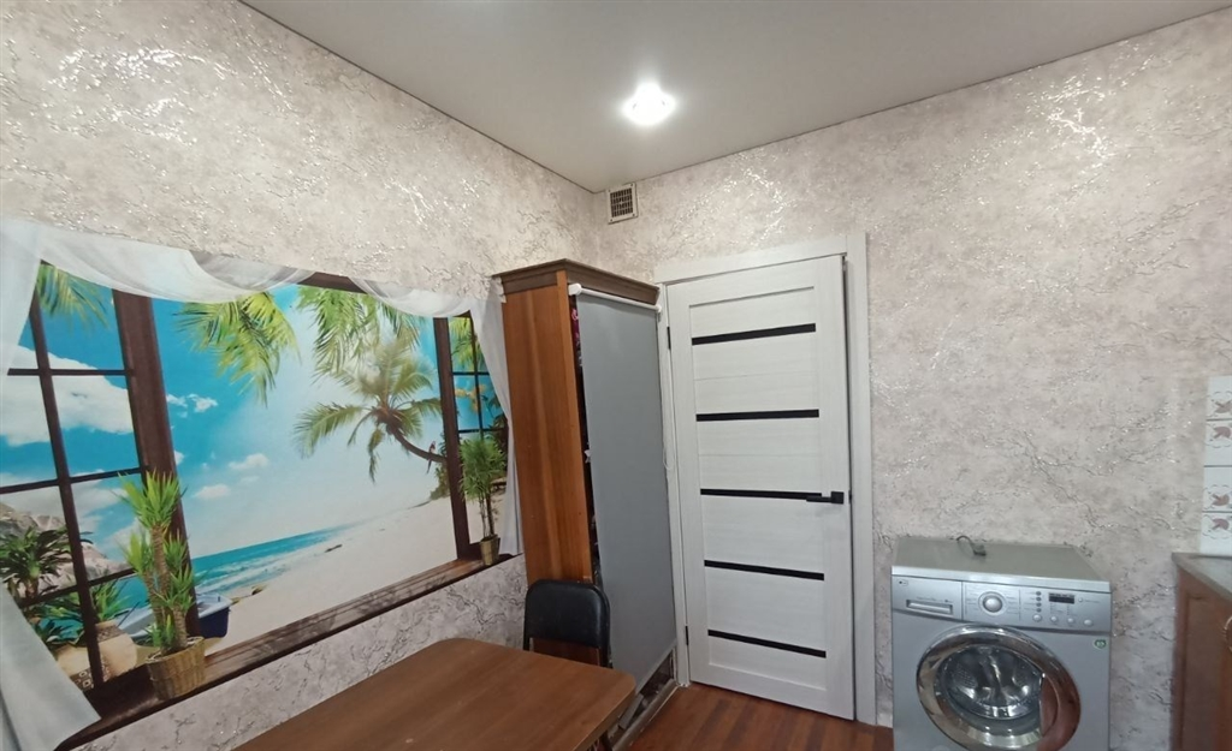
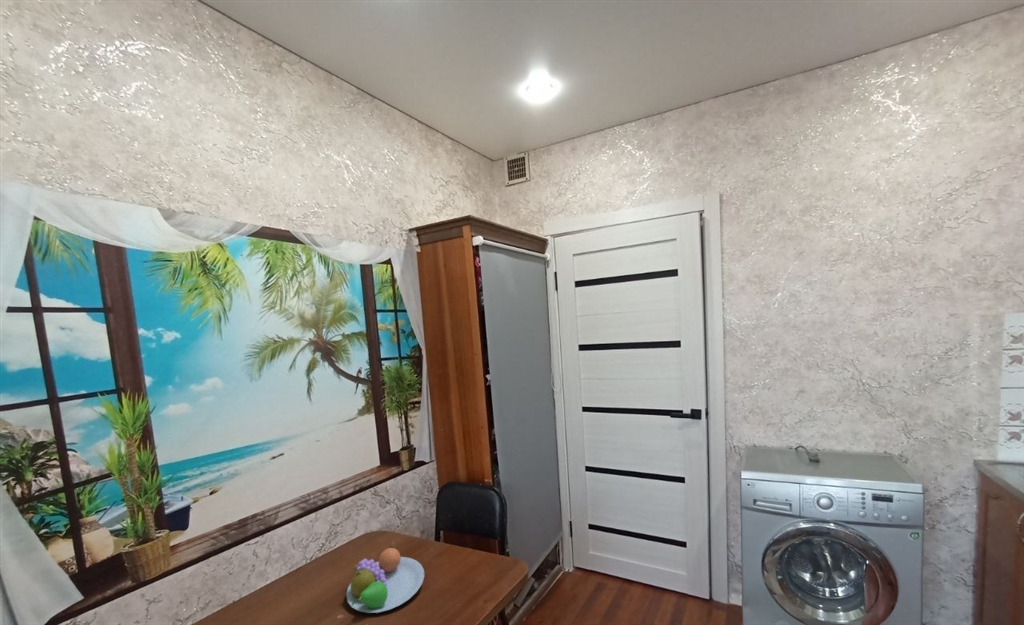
+ fruit bowl (383, 577)
